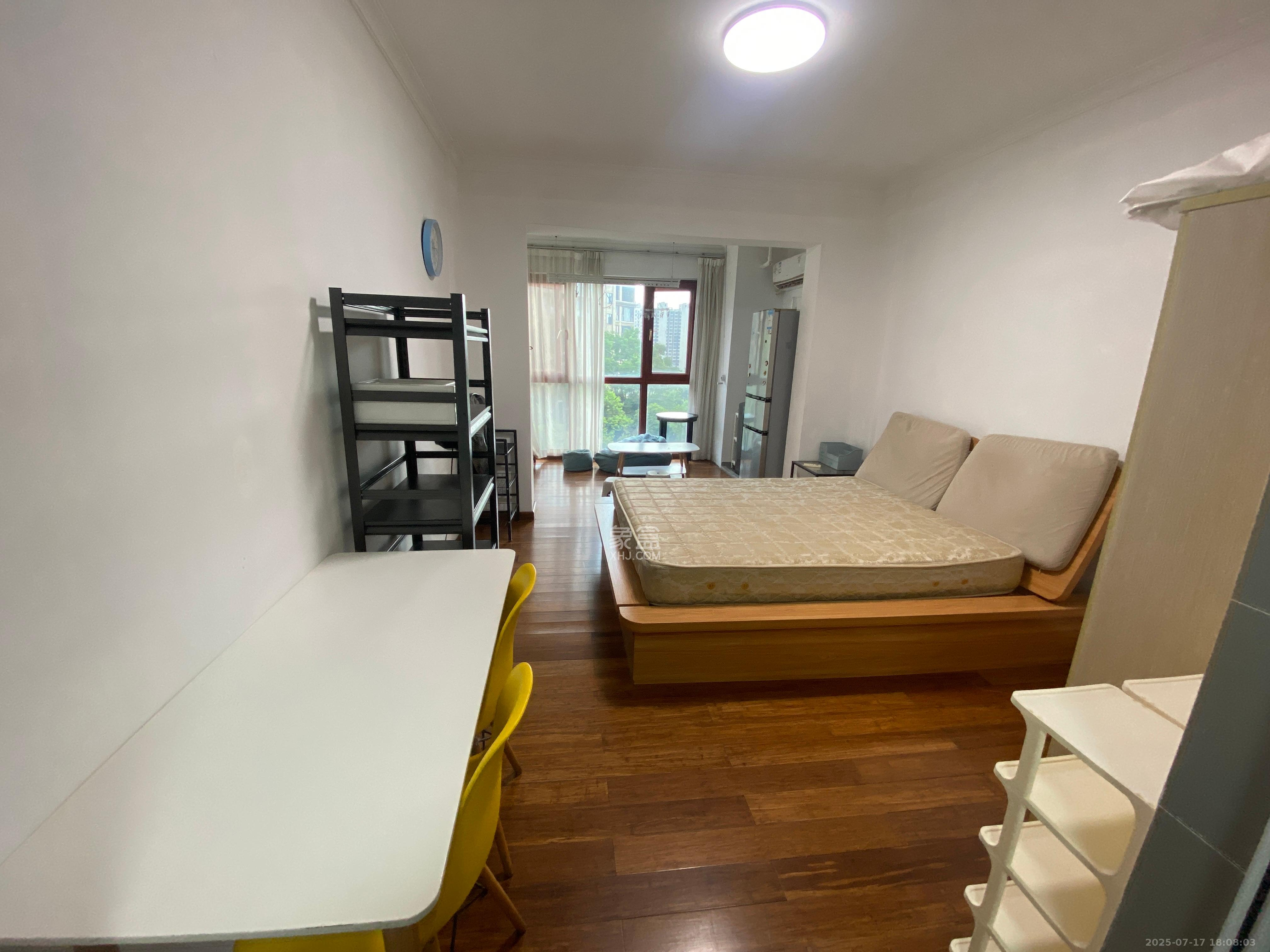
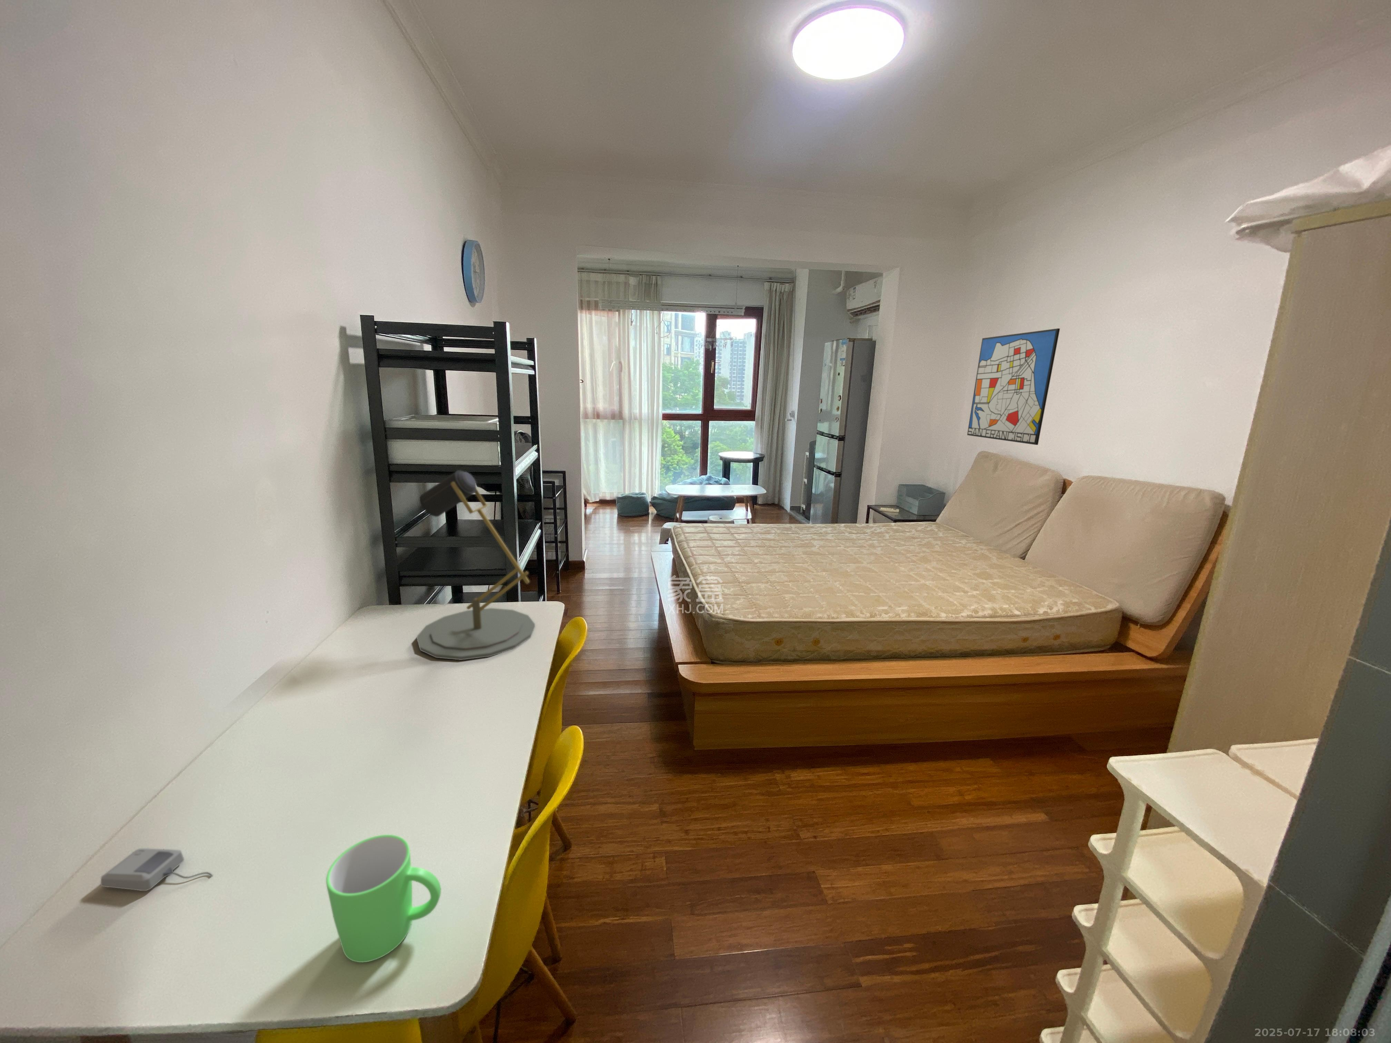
+ wall art (1008, 388)
+ mug (389, 897)
+ desk lamp (496, 539)
+ computer mouse (162, 869)
